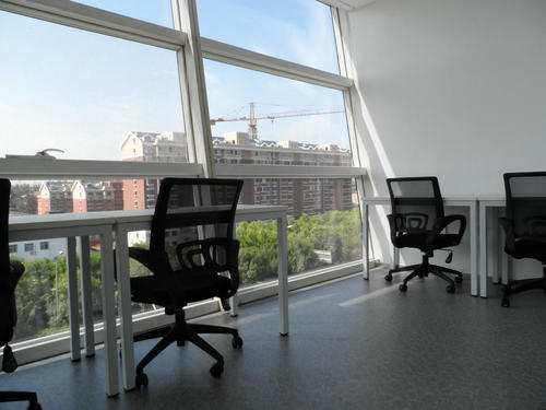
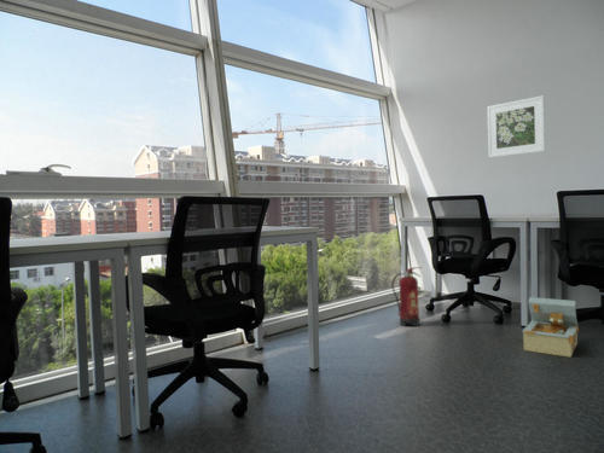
+ cardboard box (551, 324)
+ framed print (515, 128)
+ fire extinguisher (407, 295)
